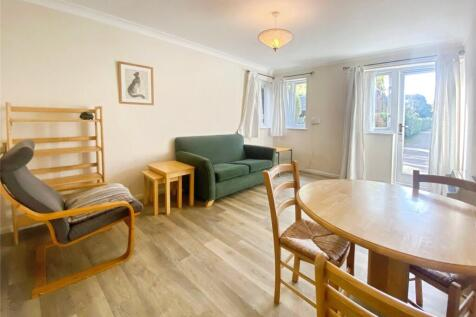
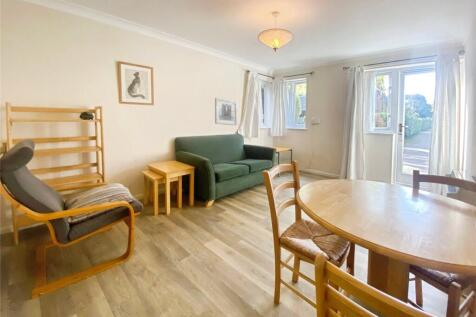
+ wall art (226, 112)
